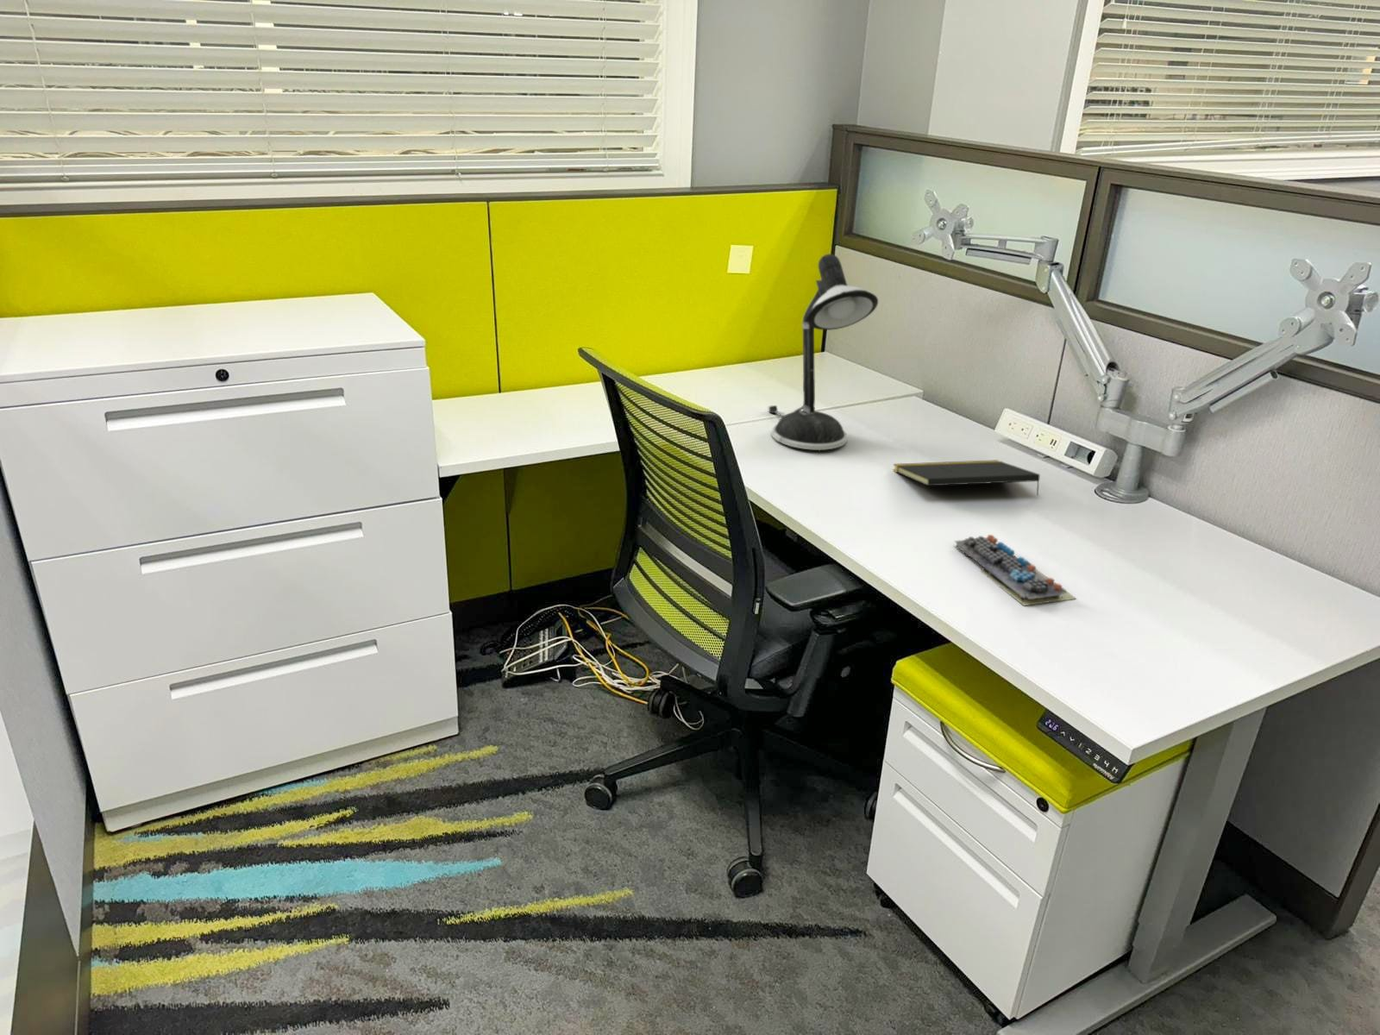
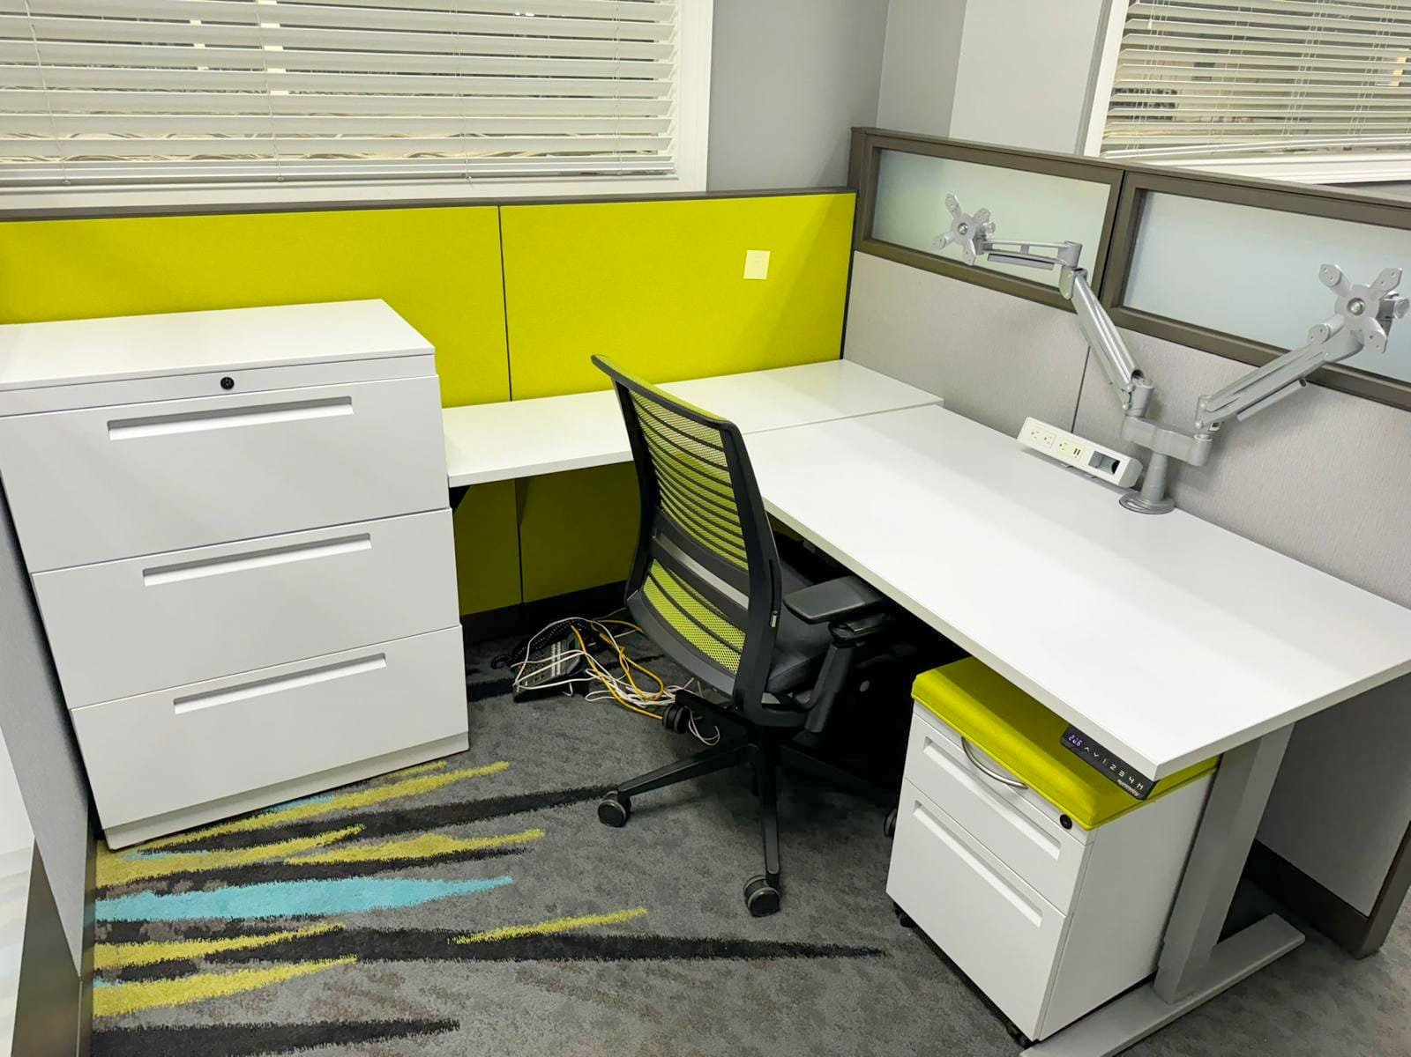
- keyboard (1012, 565)
- notepad (964, 472)
- desk lamp (813, 348)
